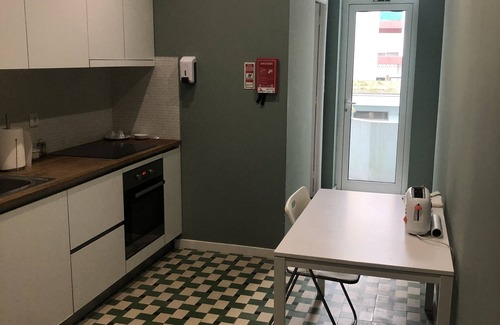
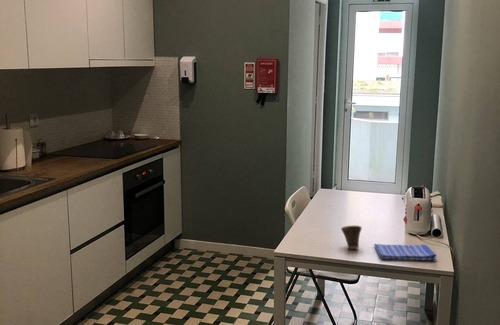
+ dish towel (404, 250)
+ cup (350, 237)
